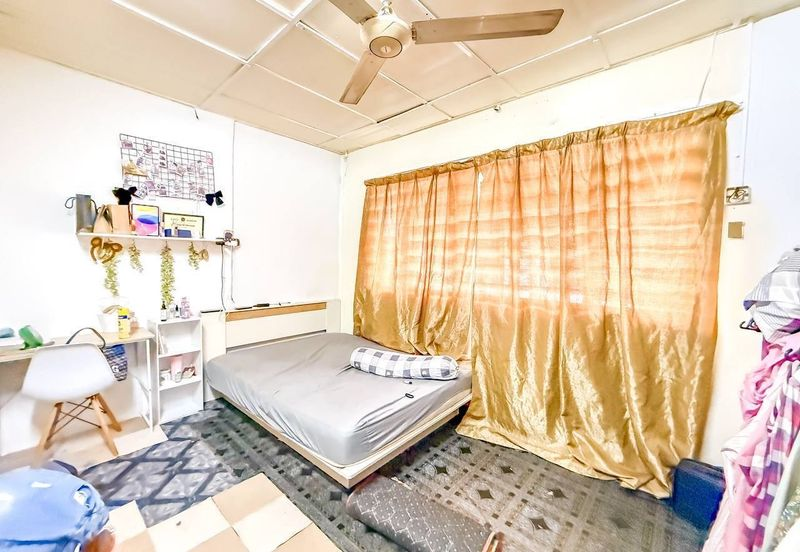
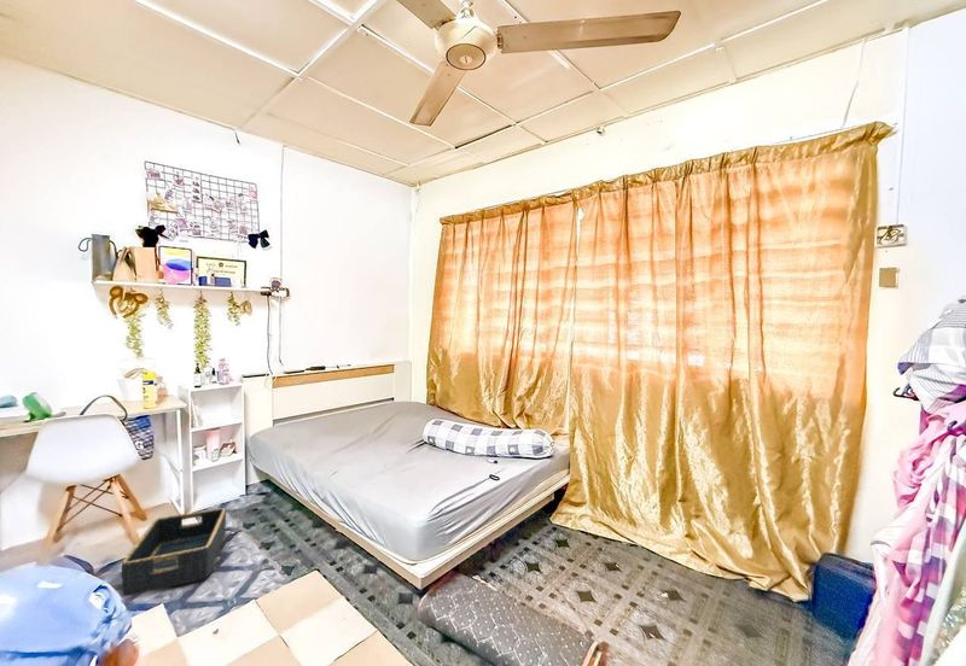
+ basket (180, 547)
